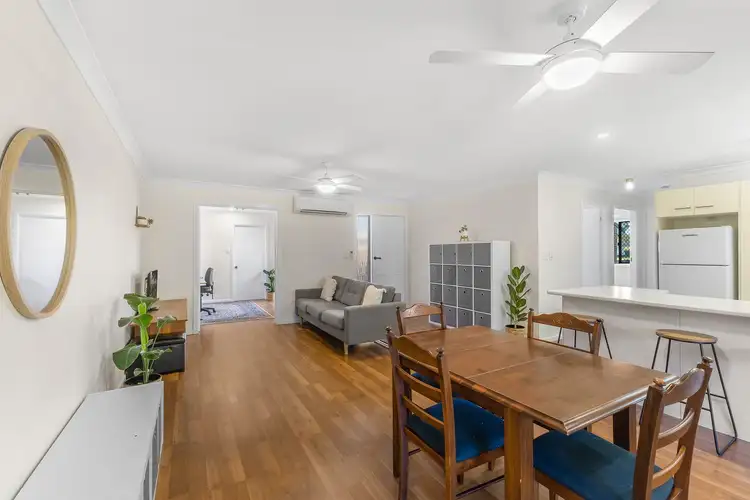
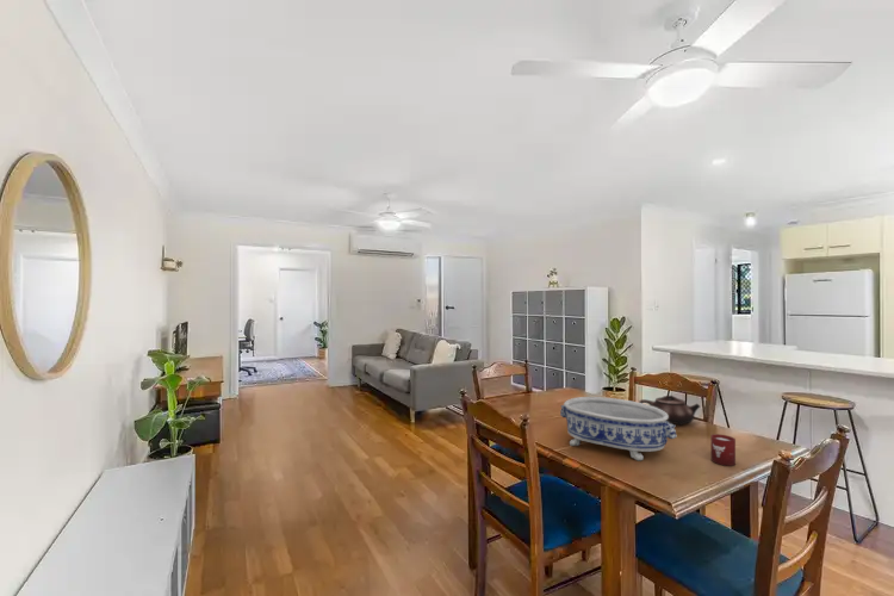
+ cup (724, 448)
+ decorative bowl (613, 426)
+ teapot (669, 408)
